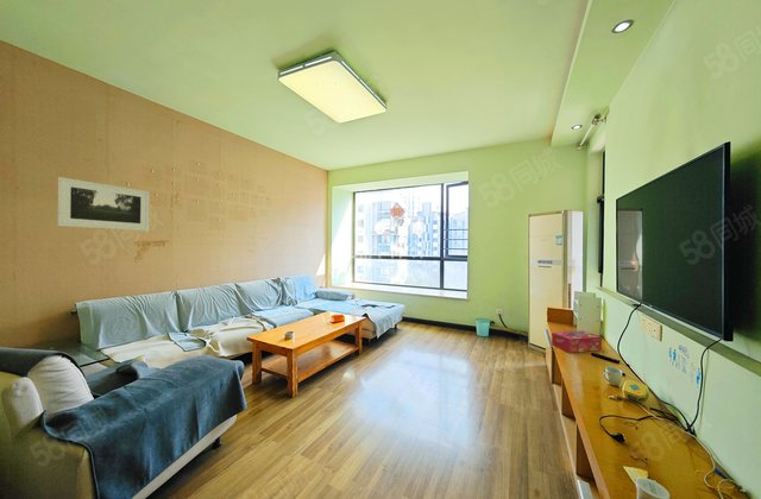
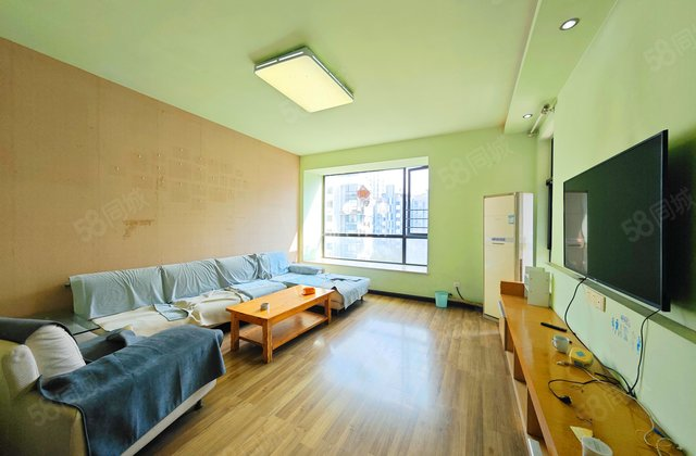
- tissue box (576, 341)
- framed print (108, 207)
